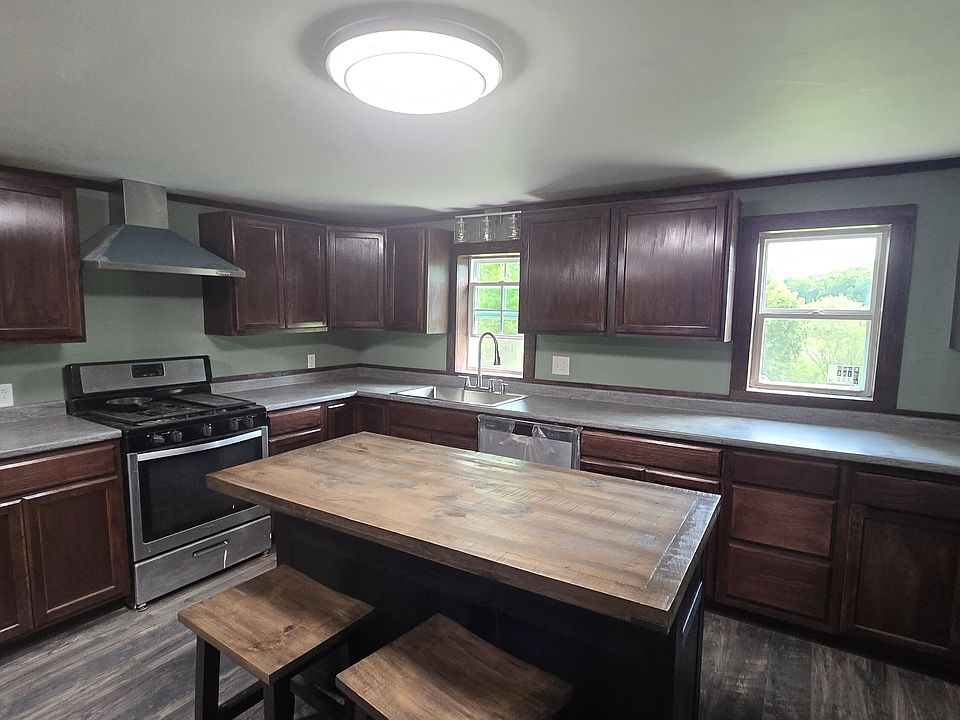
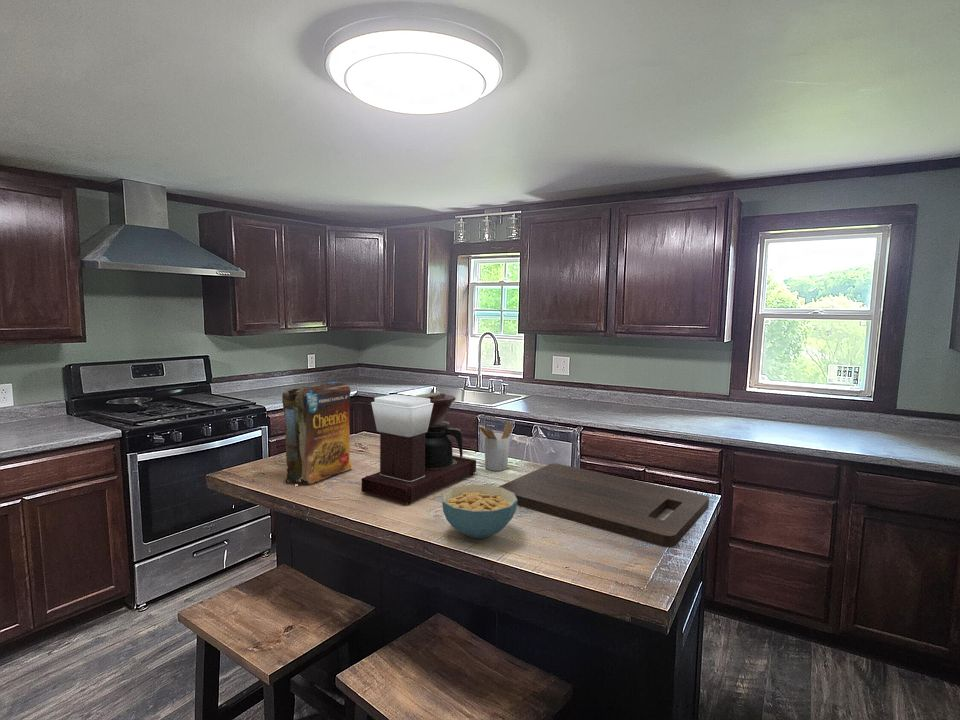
+ coffee maker (422, 439)
+ utensil holder (493, 445)
+ cereal bowl (478, 515)
+ cereal box (314, 429)
+ cutting board (600, 497)
